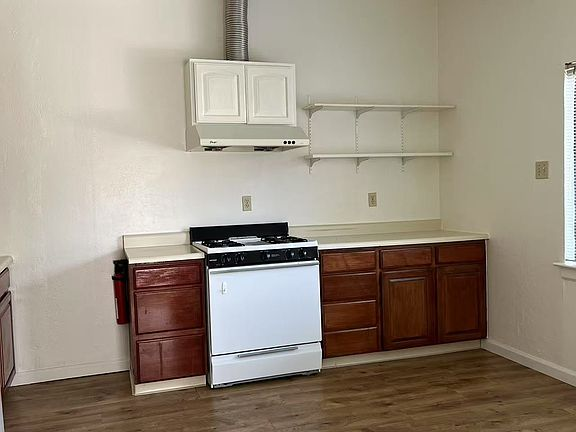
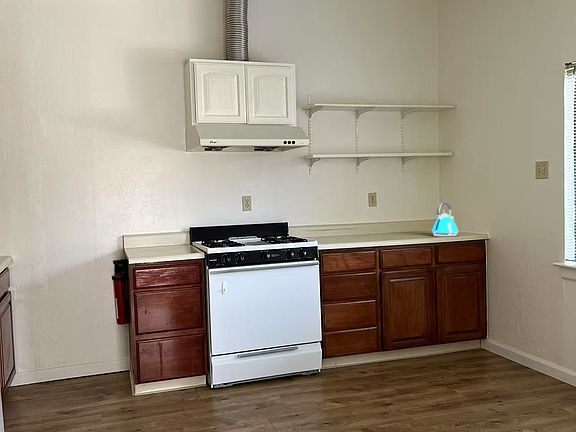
+ kettle (444, 219)
